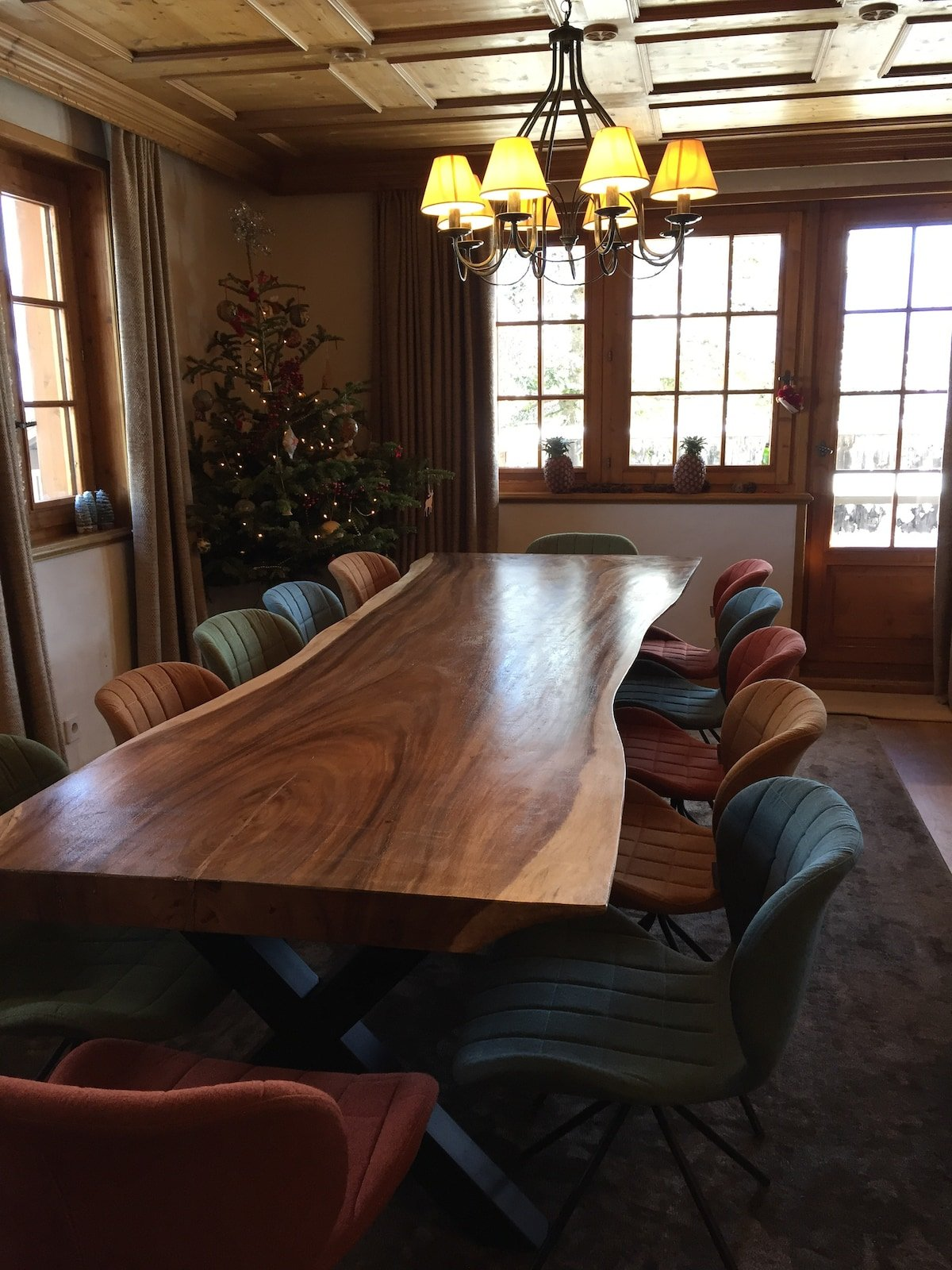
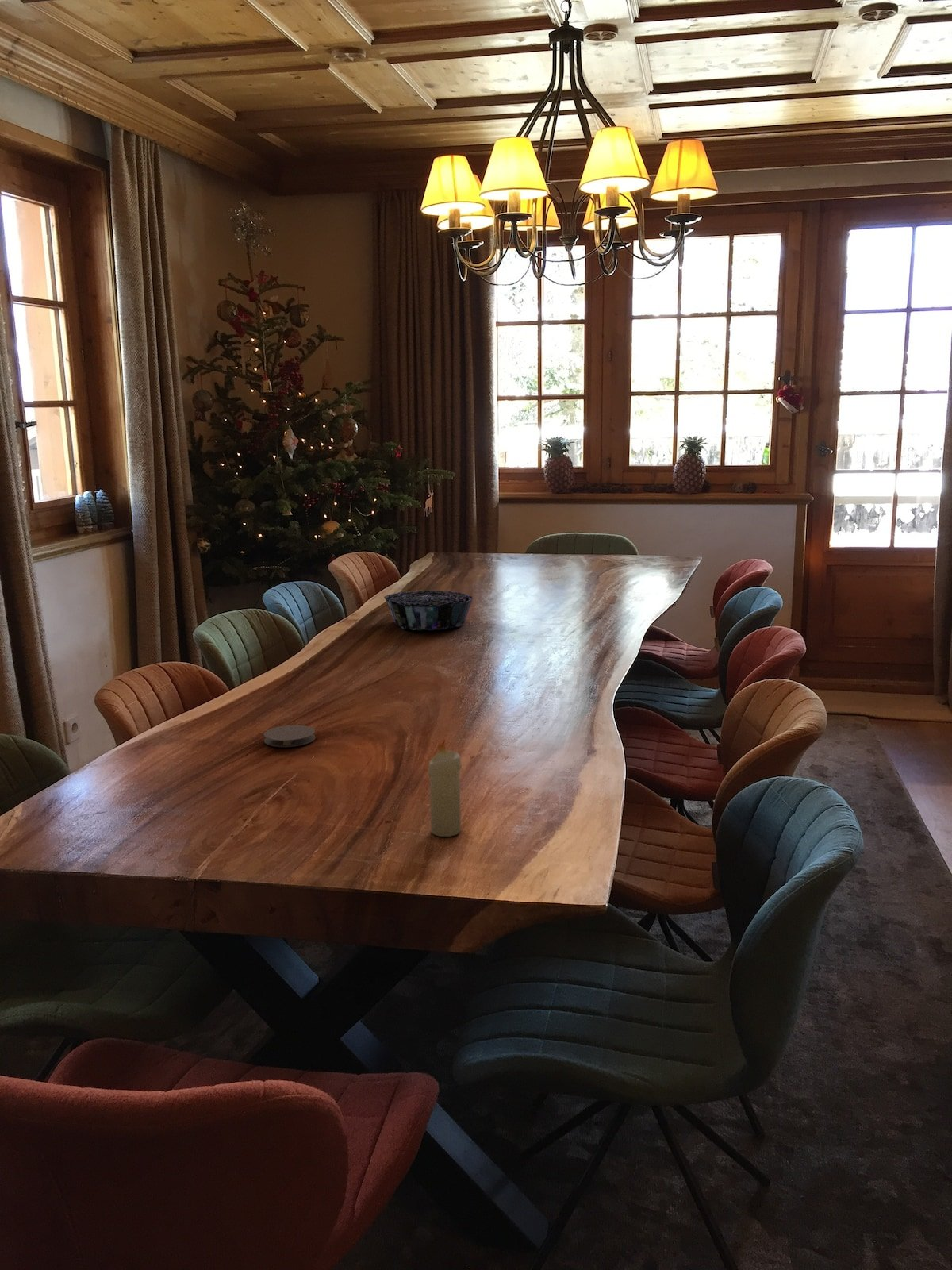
+ decorative bowl (426, 610)
+ candle (445, 785)
+ coaster (290, 736)
